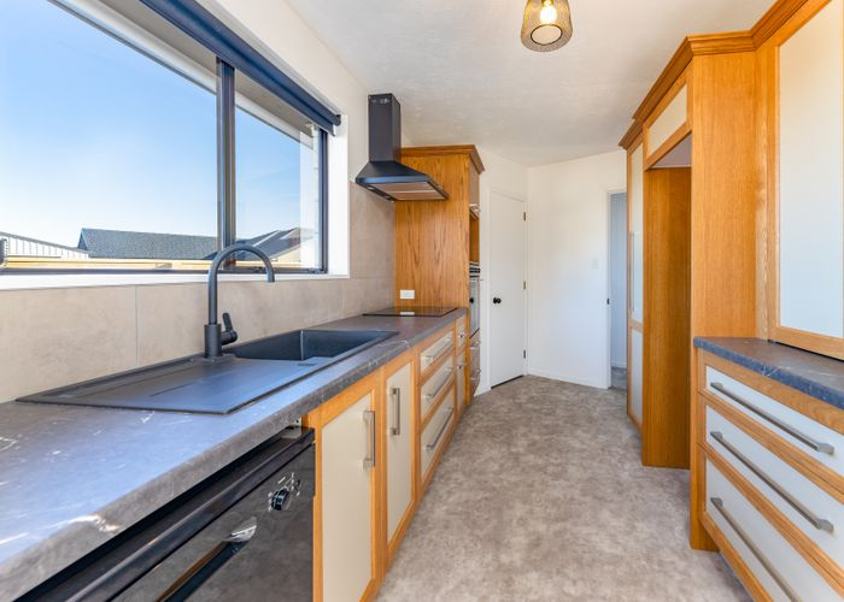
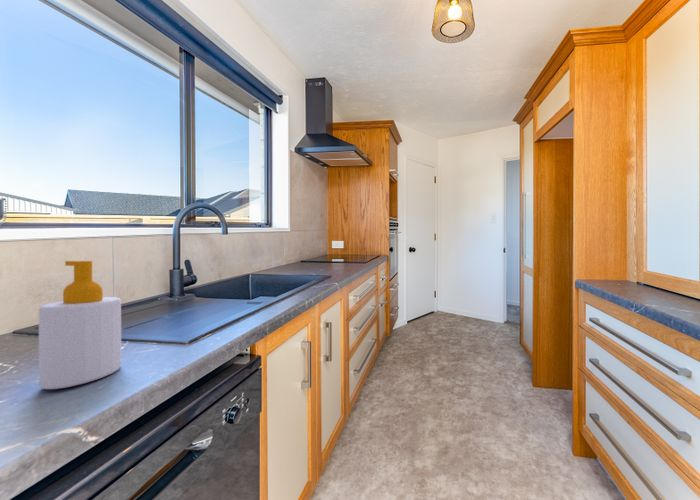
+ soap bottle (83, 318)
